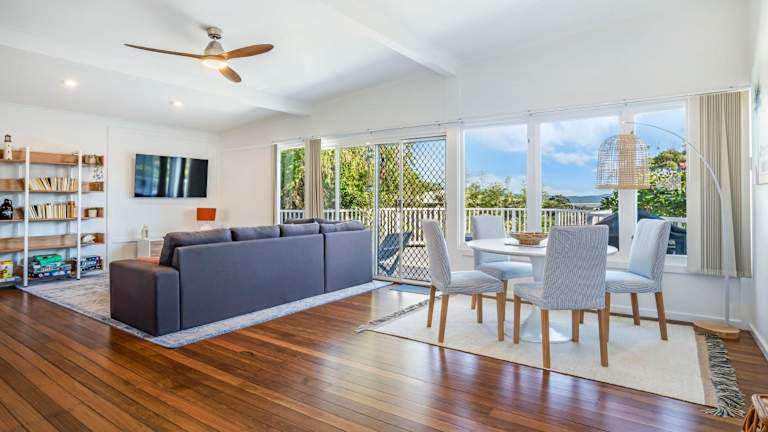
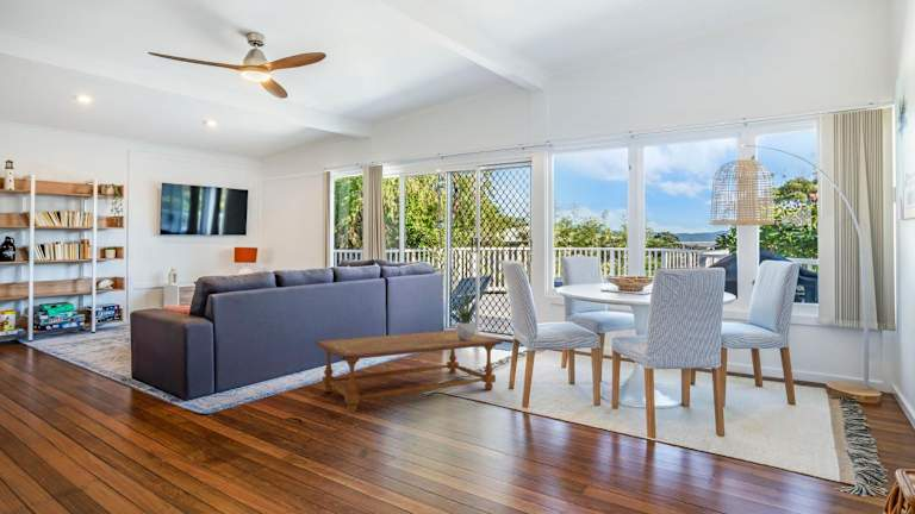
+ potted plant (462, 313)
+ coffee table (410, 368)
